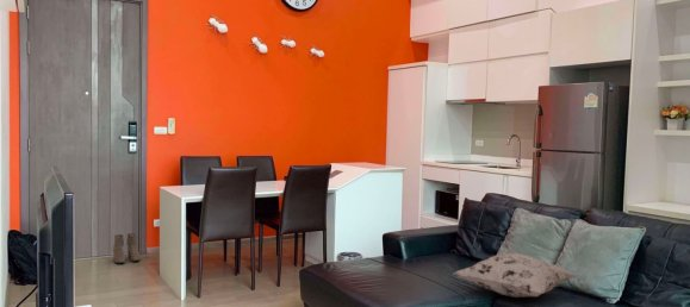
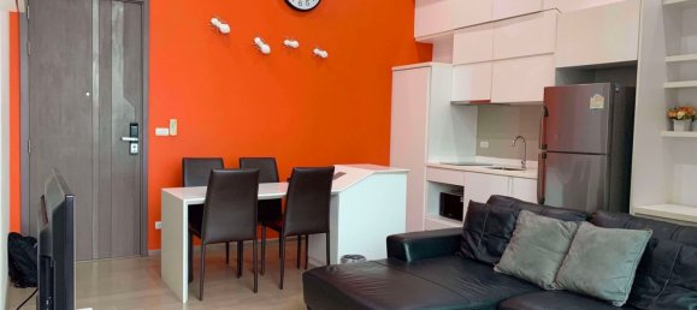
- boots (128, 248)
- decorative pillow (515, 274)
